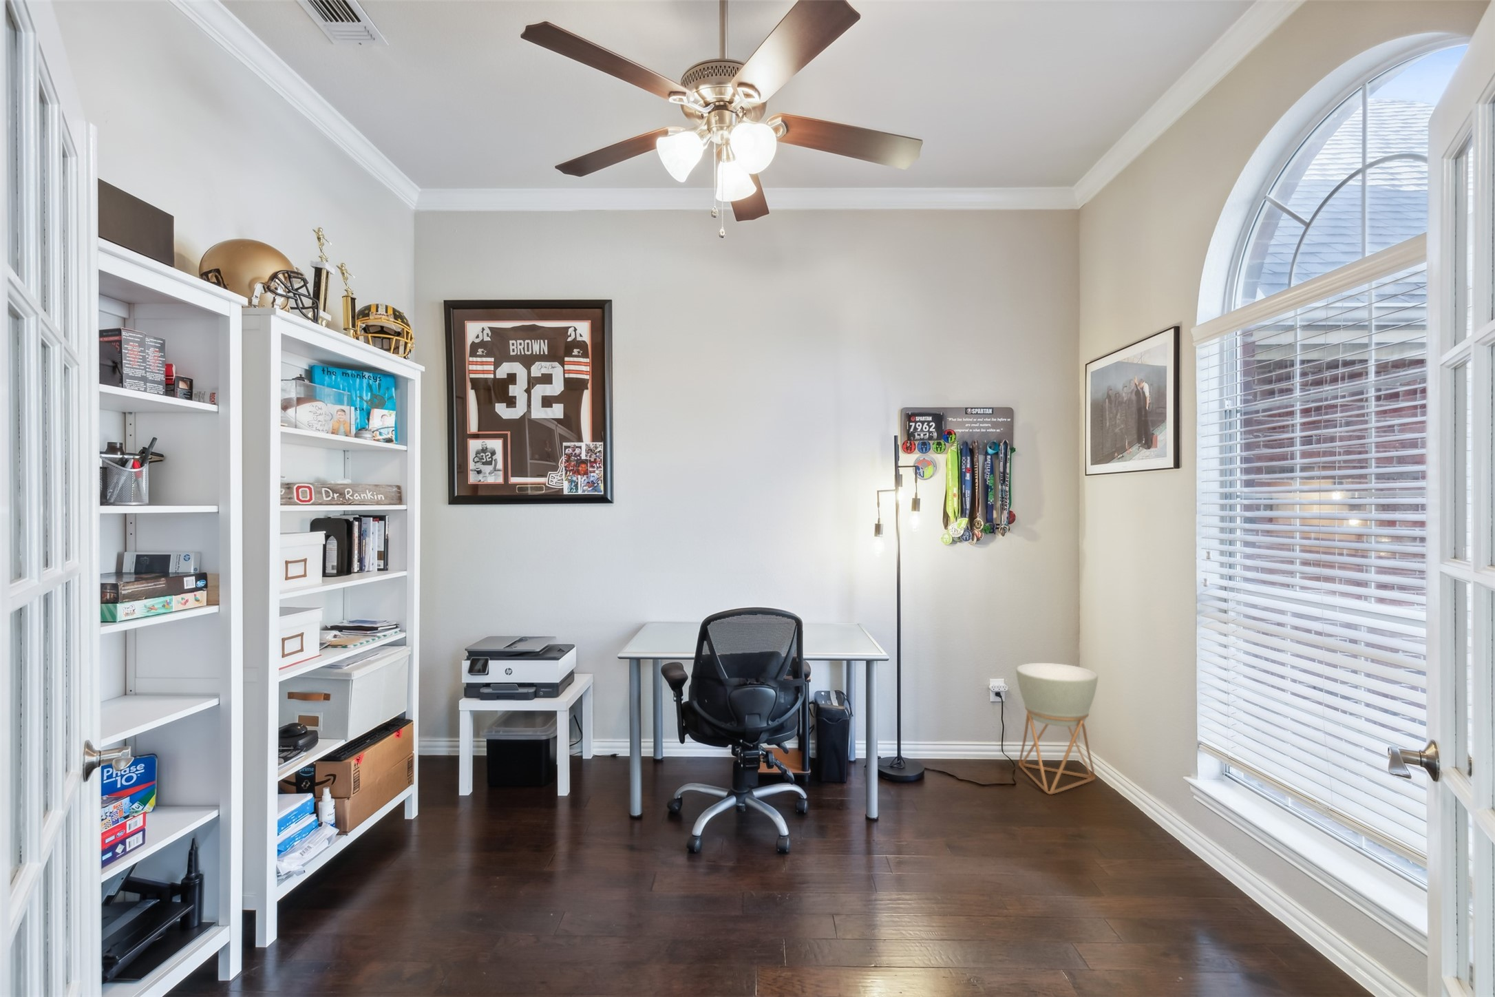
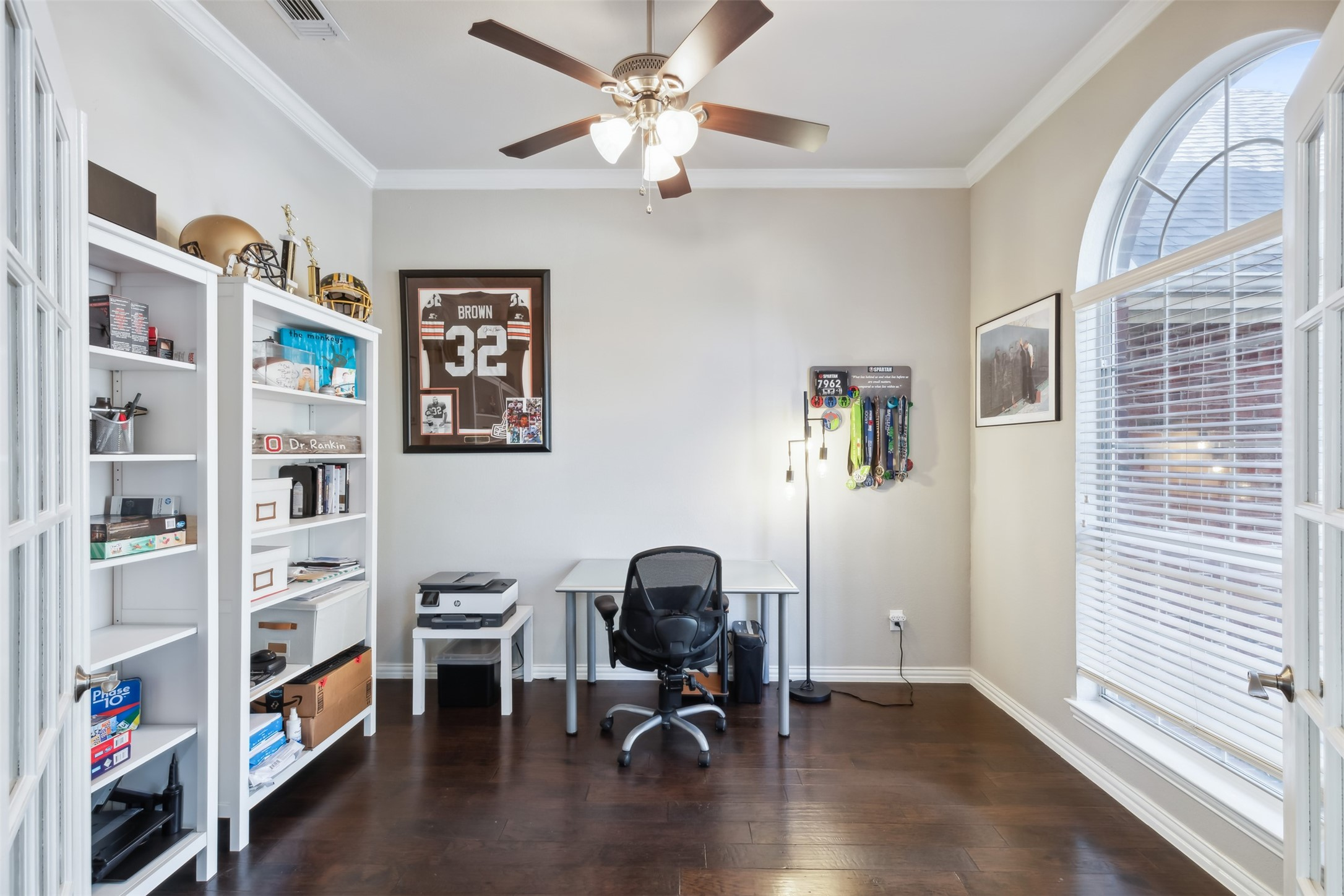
- planter (1056, 725)
